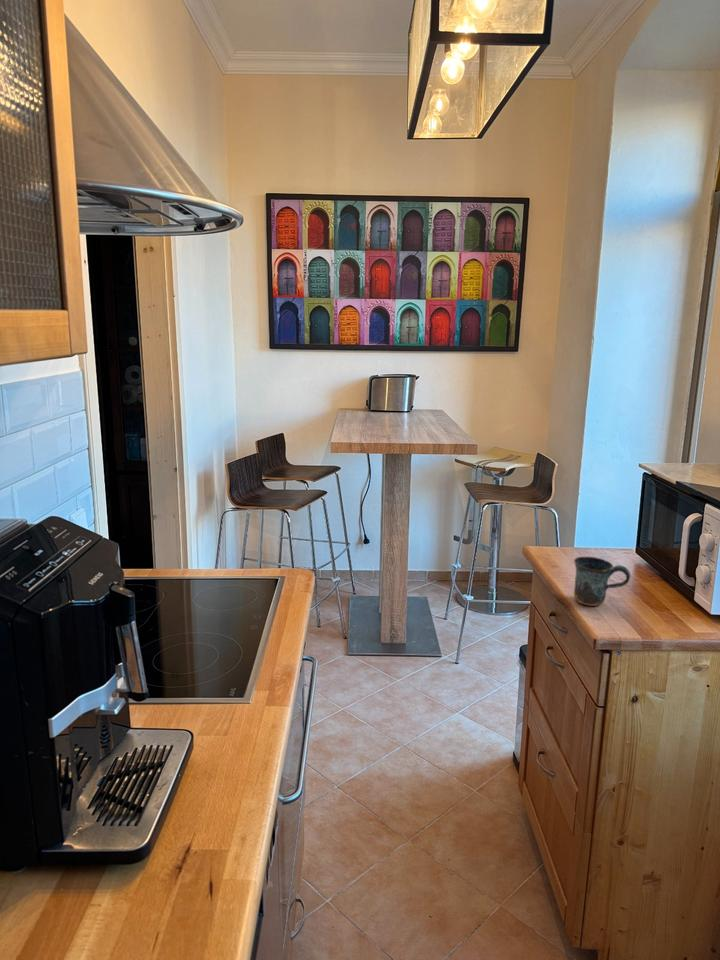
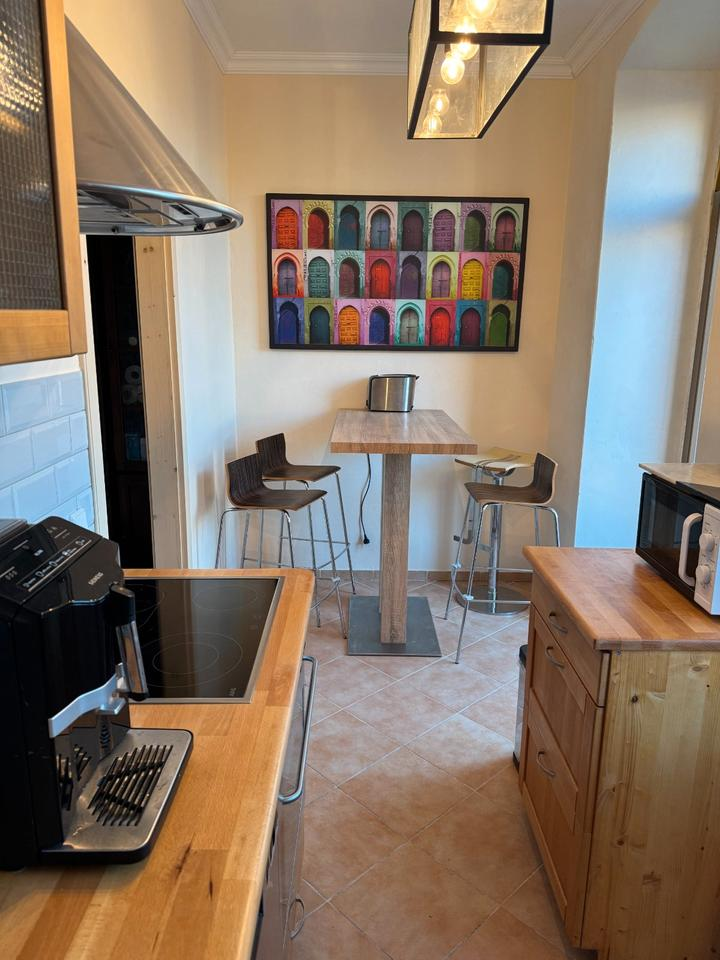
- mug (597, 583)
